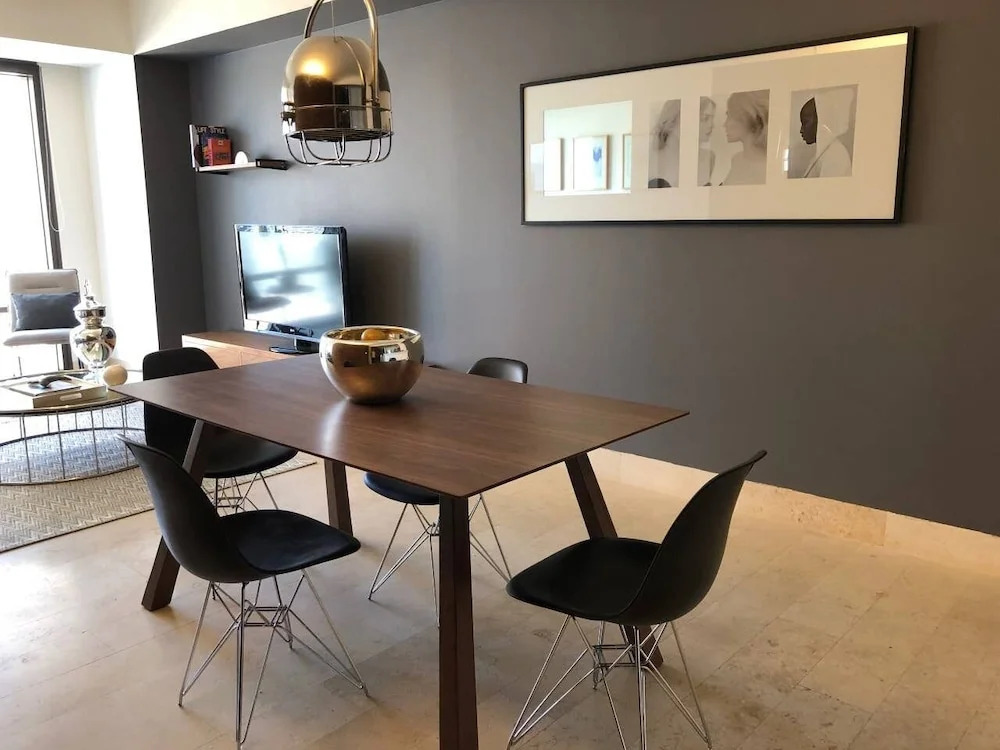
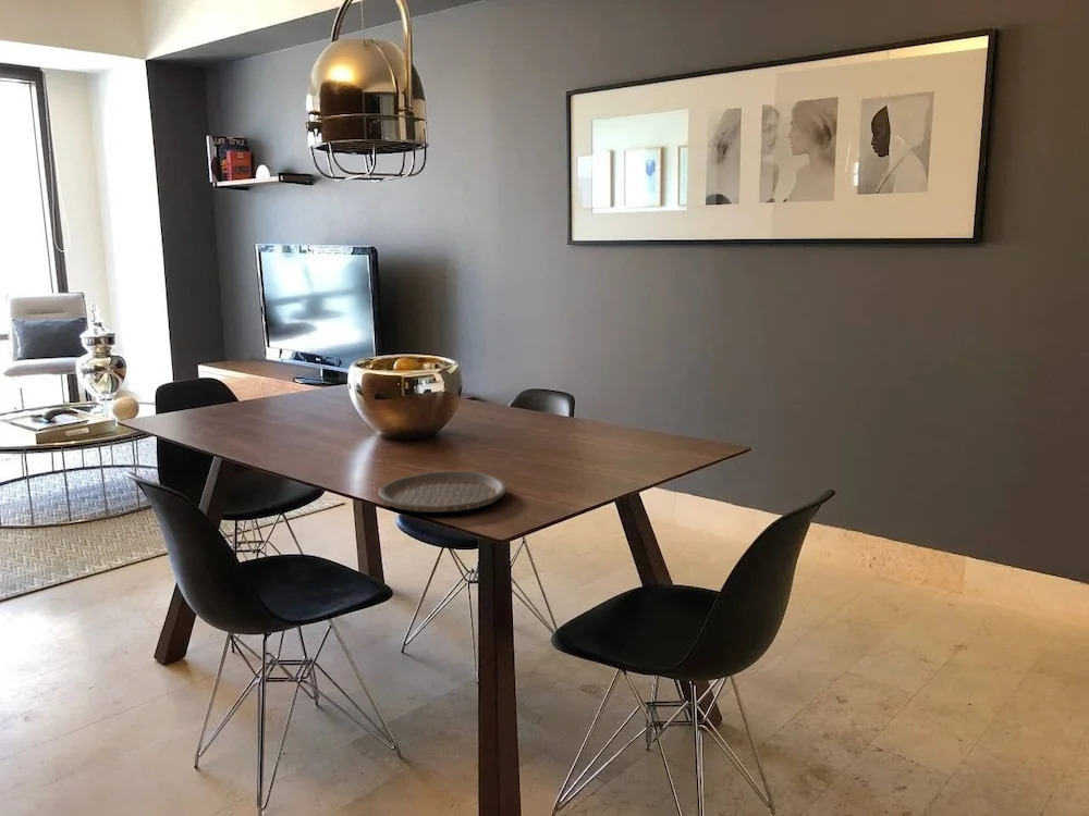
+ plate (443, 492)
